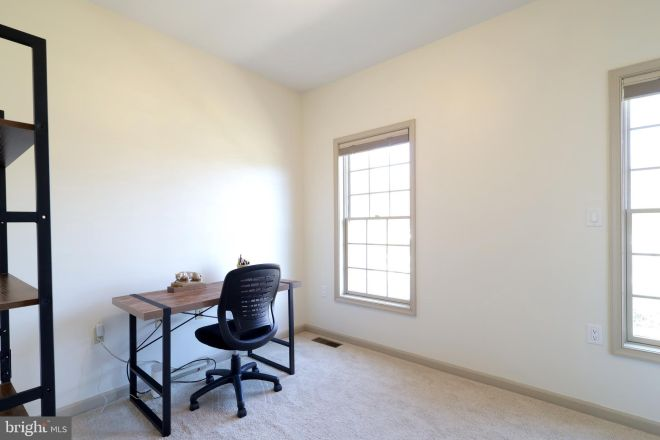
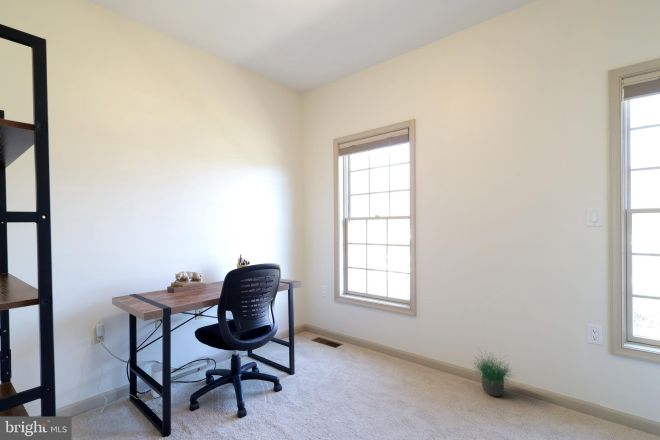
+ potted plant (492, 370)
